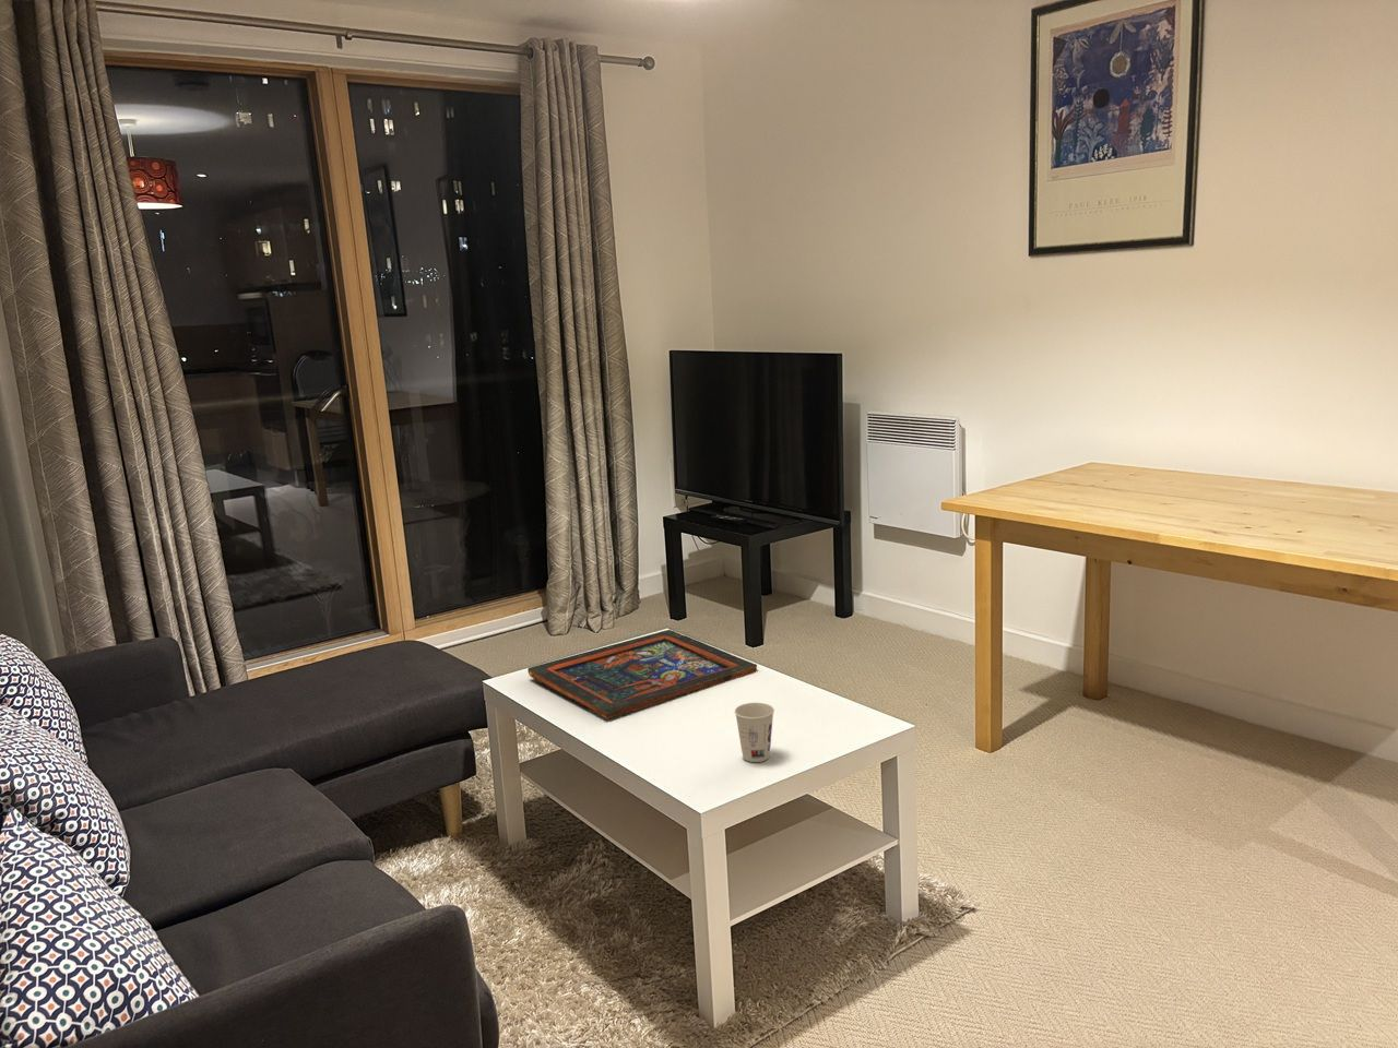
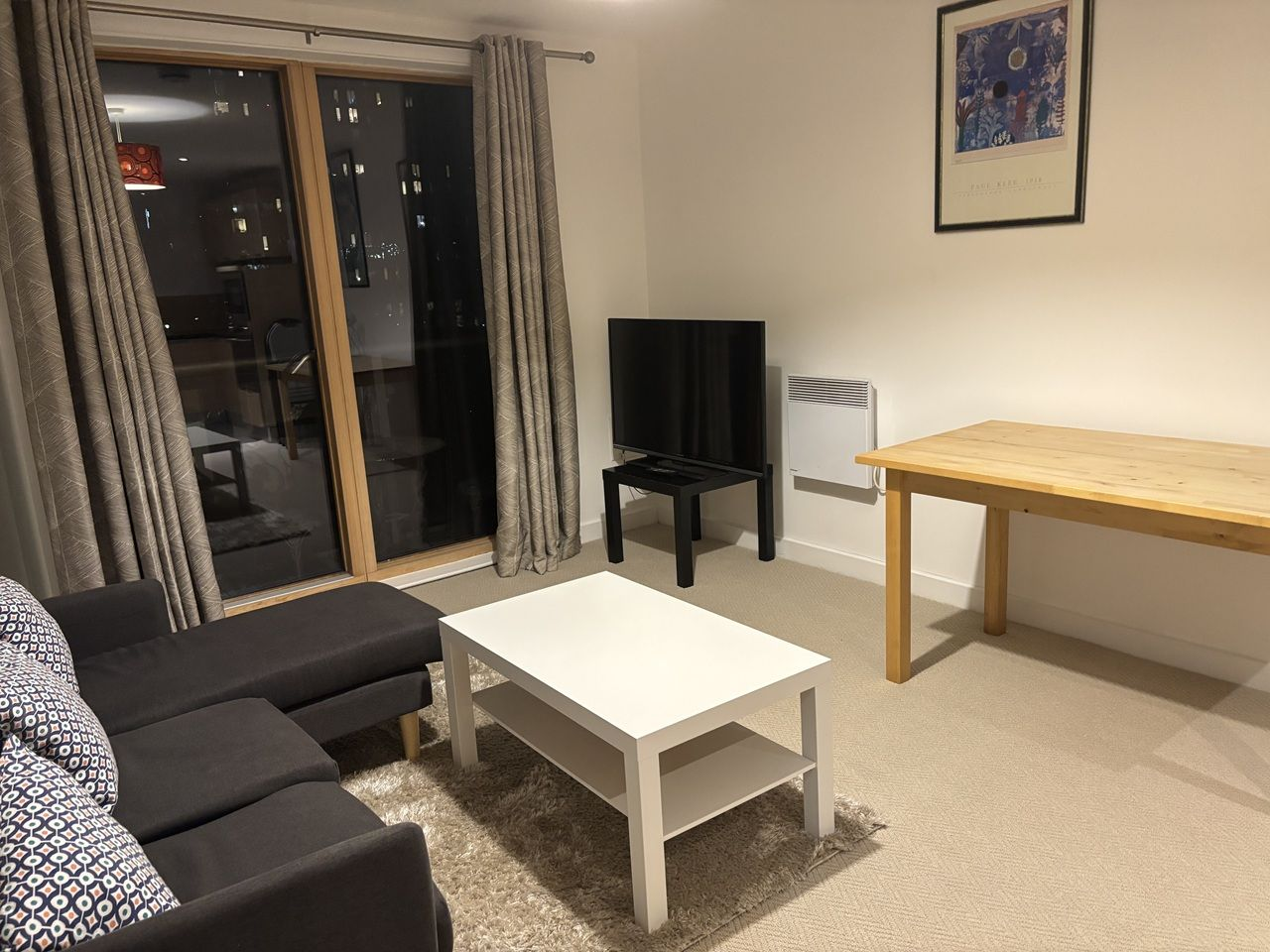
- religious icon (641, 670)
- cup (755, 732)
